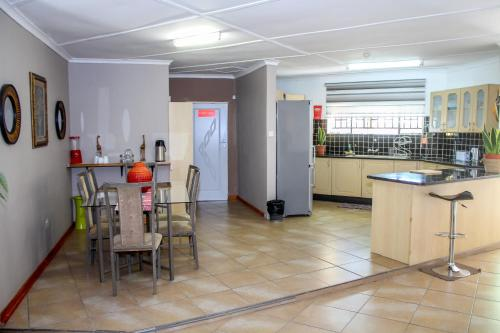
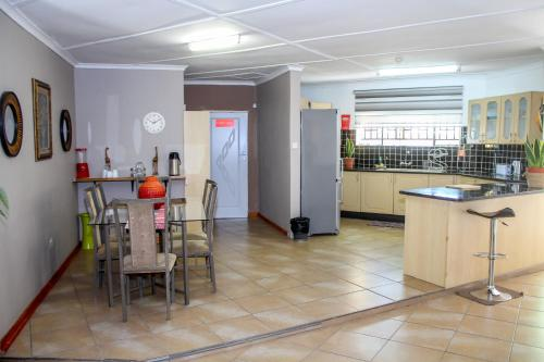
+ wall clock (153, 123)
